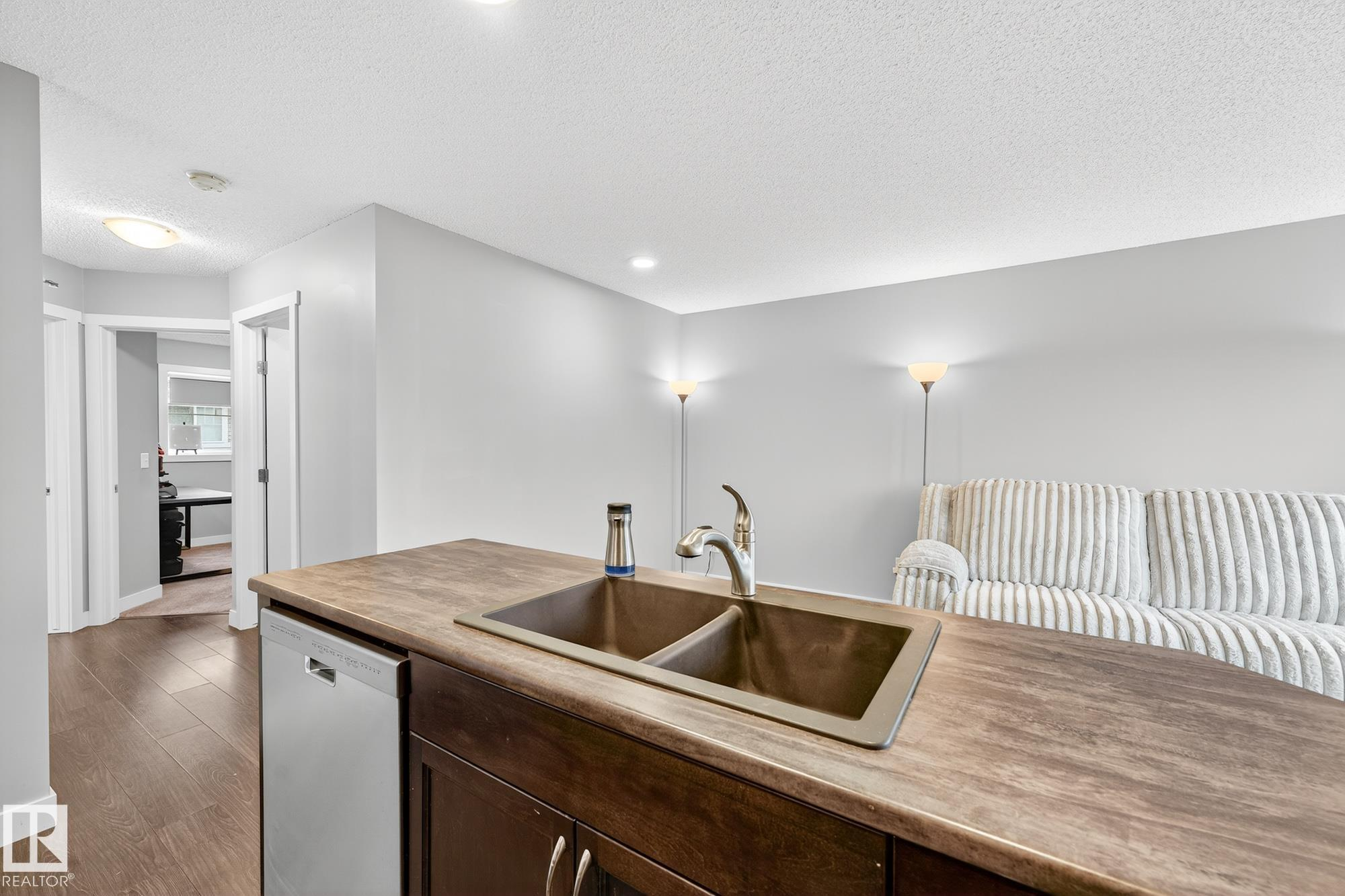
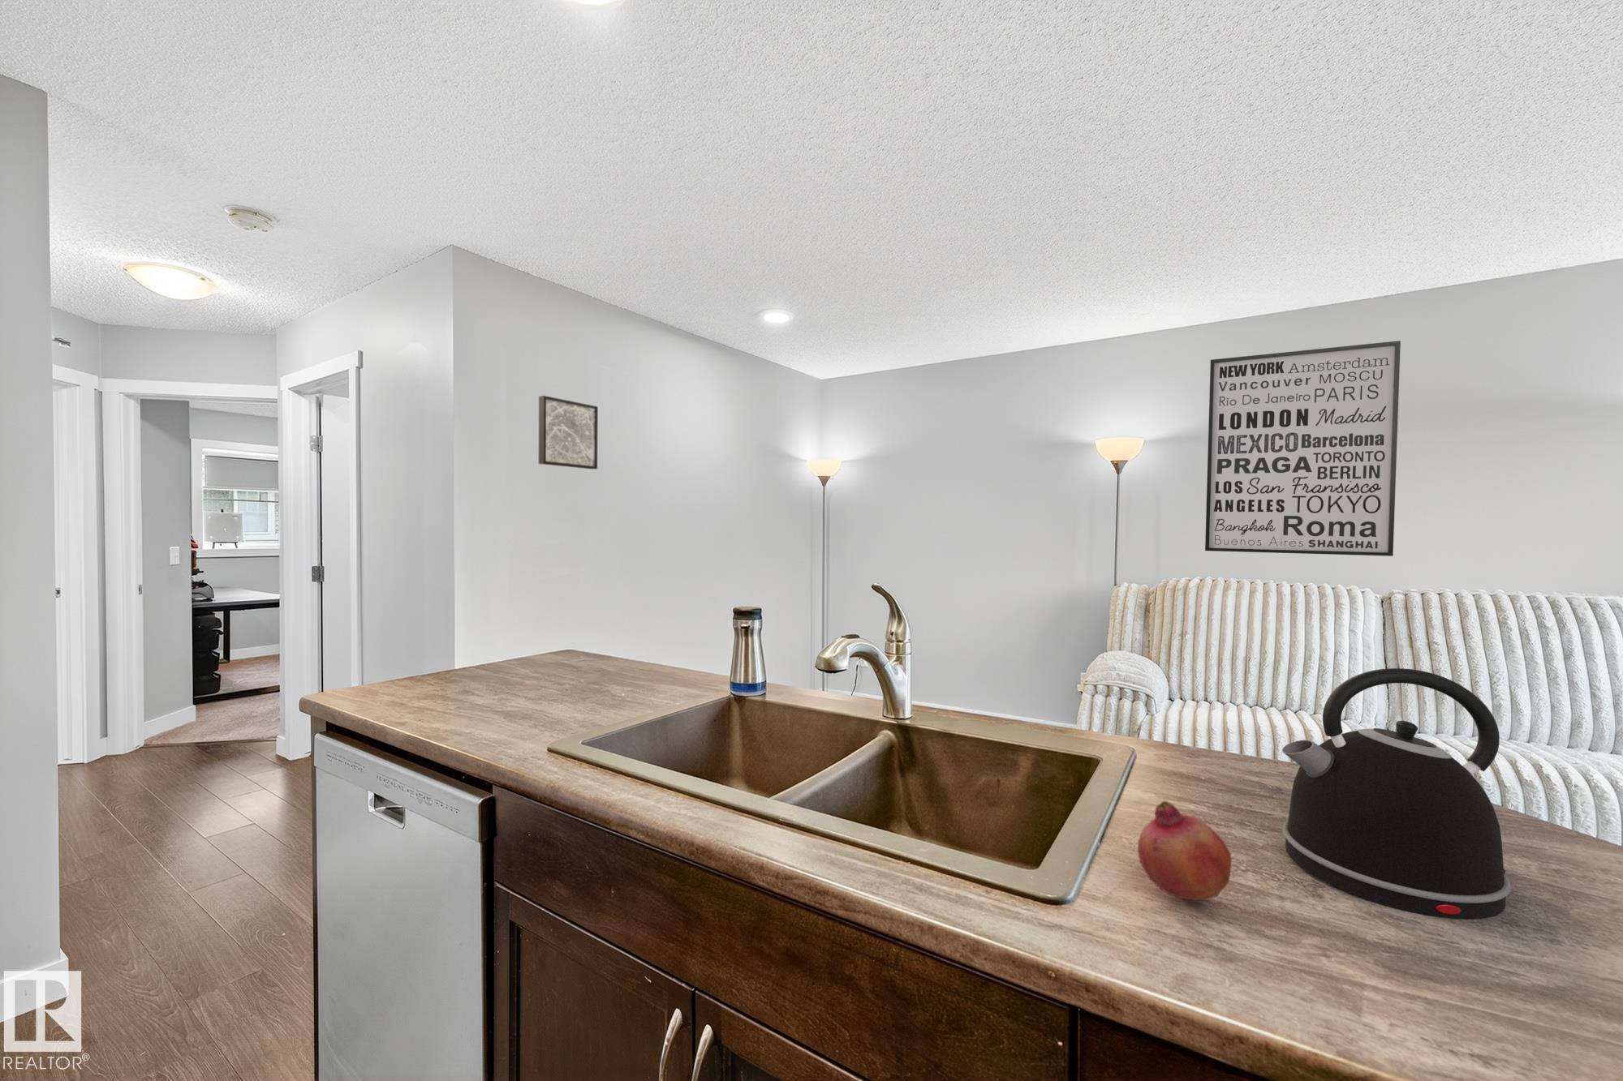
+ fruit (1184, 849)
+ wall art (1296, 452)
+ kettle (1391, 770)
+ wall art (568, 434)
